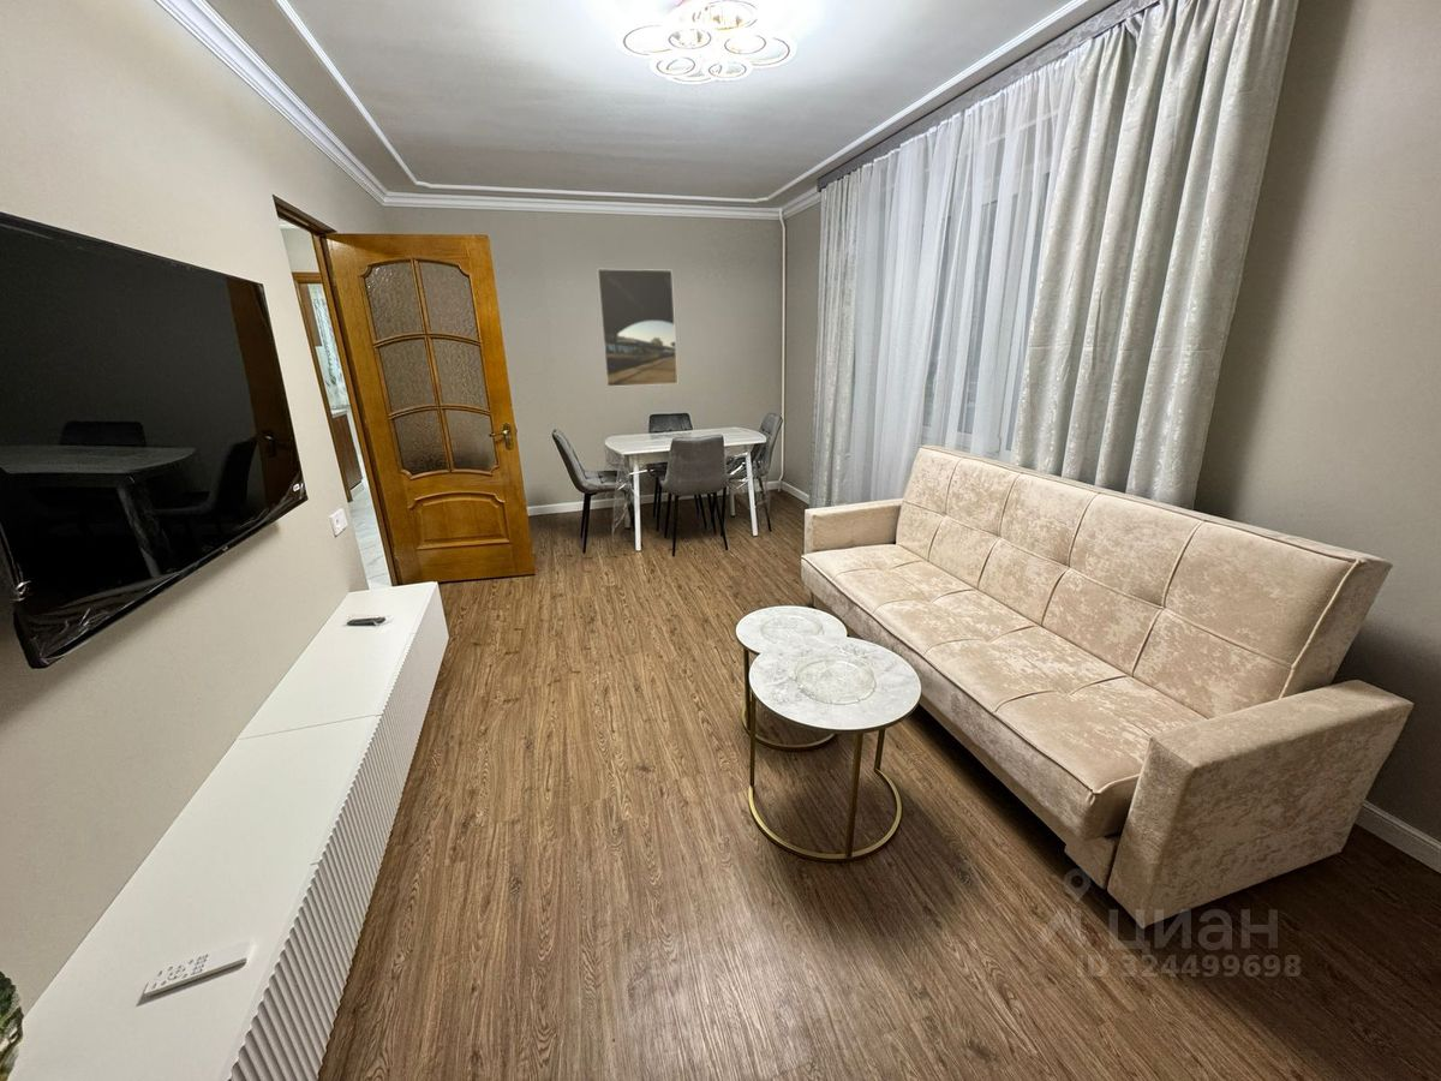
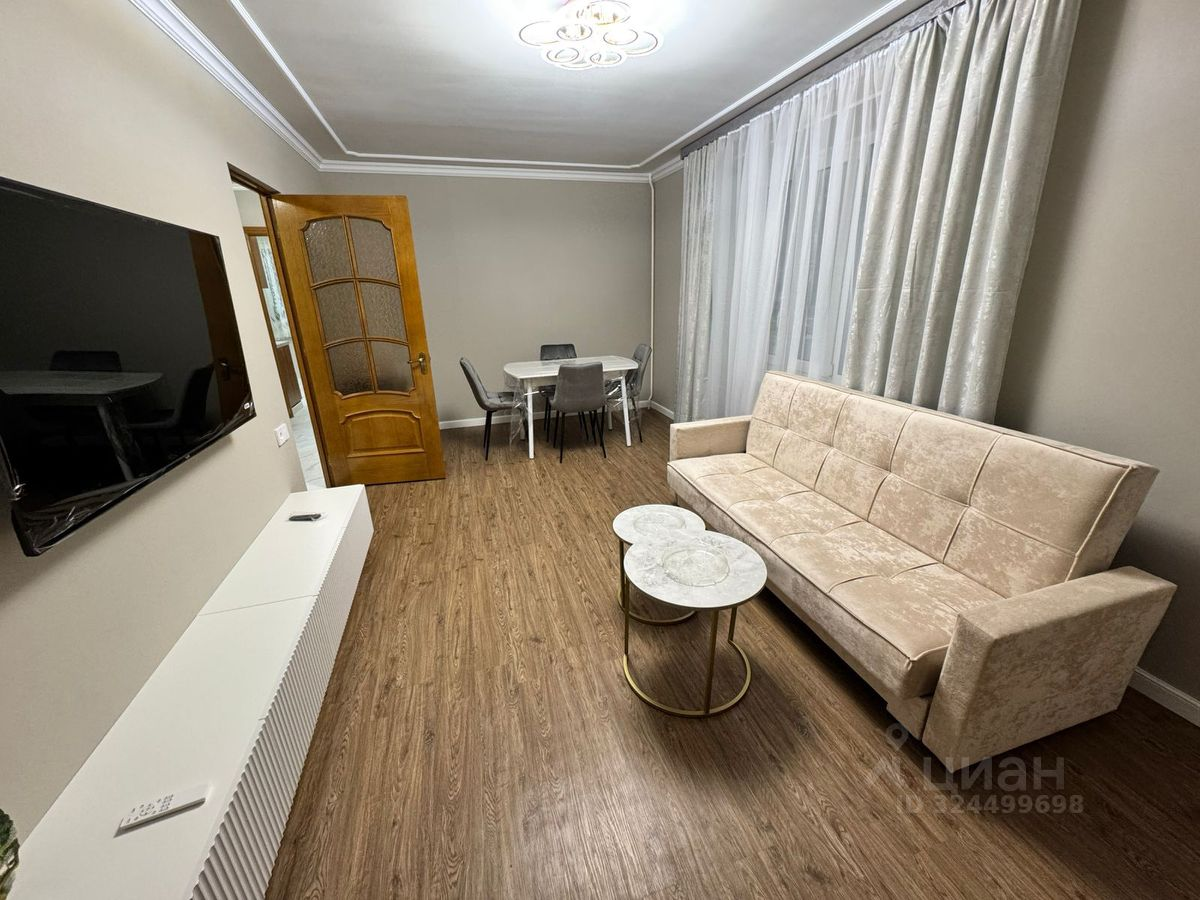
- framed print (639, 328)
